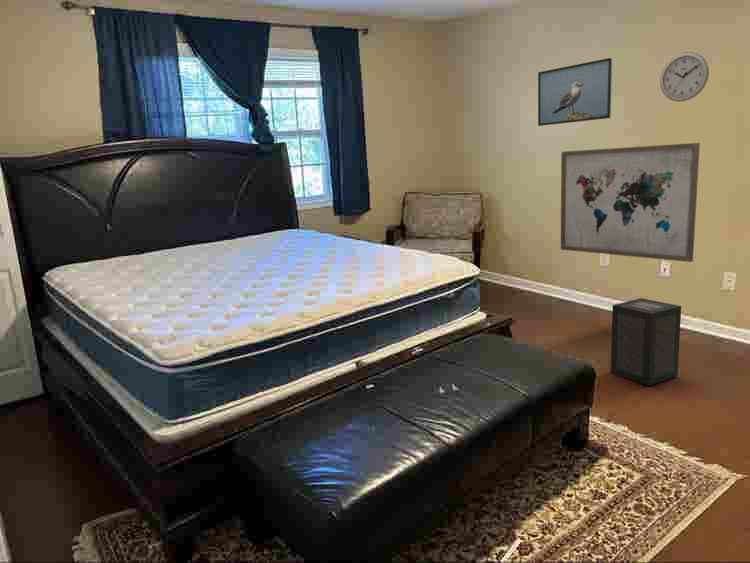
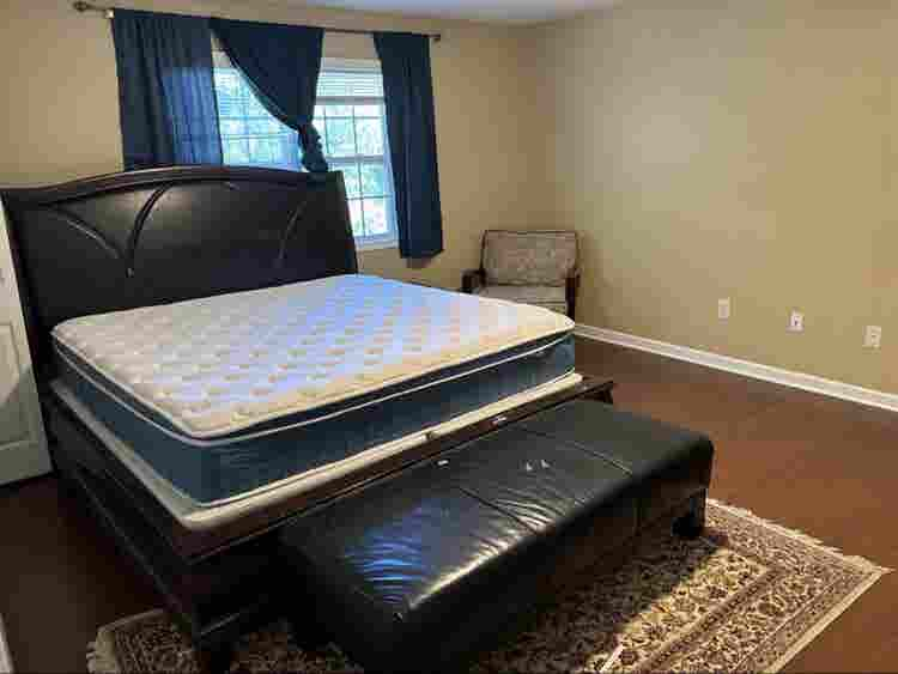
- wall art (622, 202)
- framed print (572, 94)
- wall clock (683, 77)
- speaker (644, 340)
